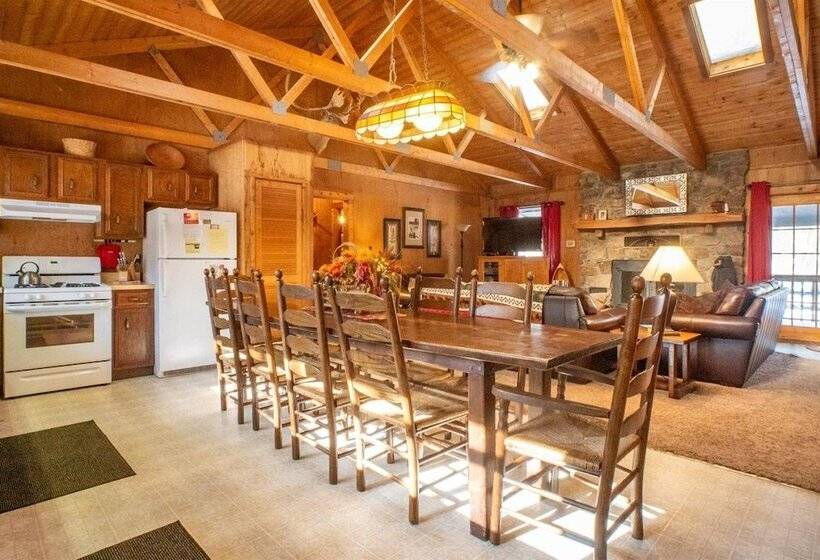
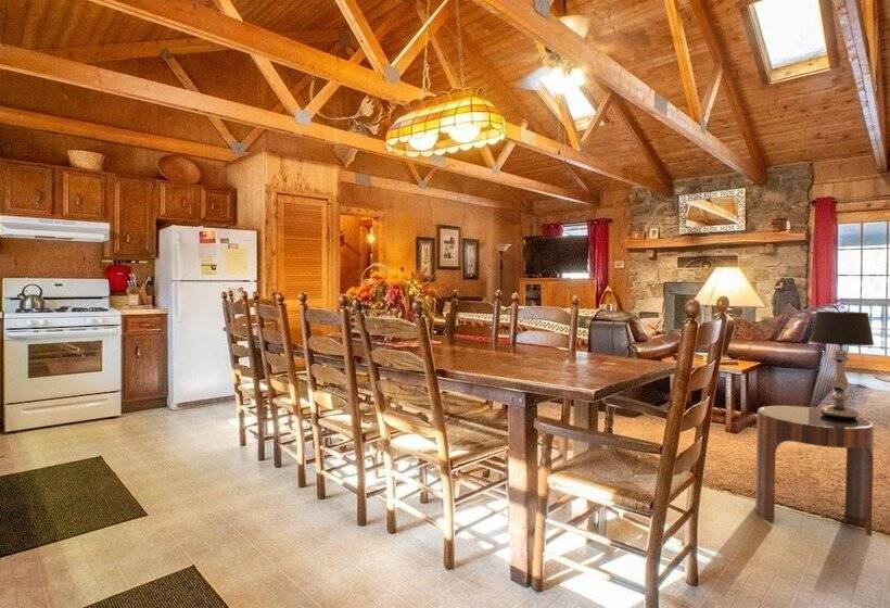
+ side table (811, 444)
+ table lamp (840, 364)
